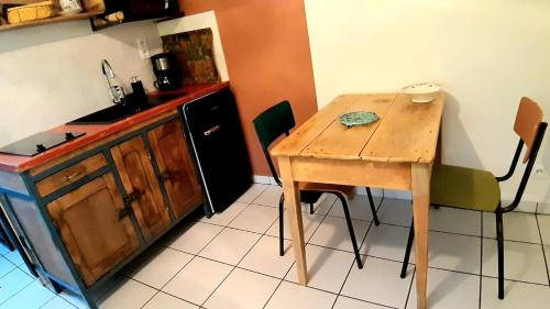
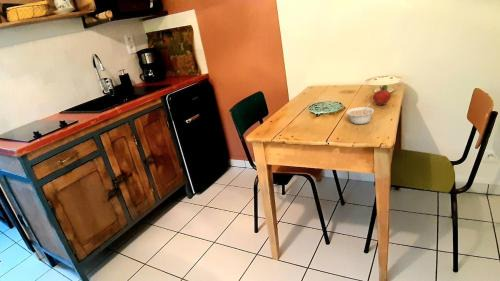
+ legume (360, 114)
+ fruit (382, 95)
